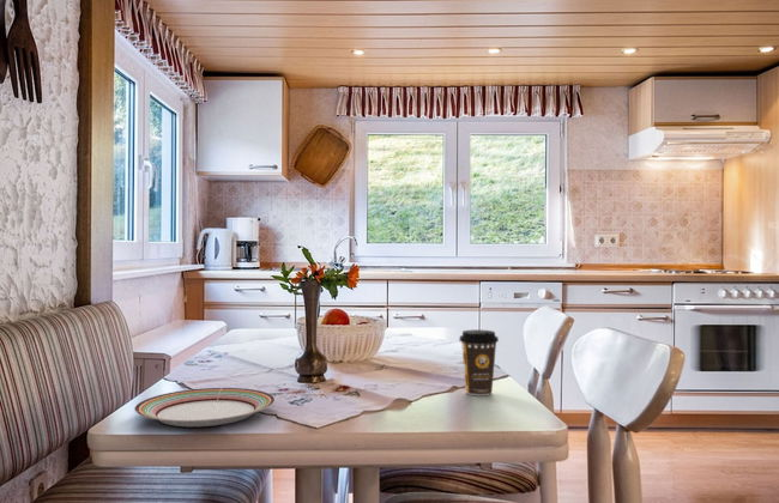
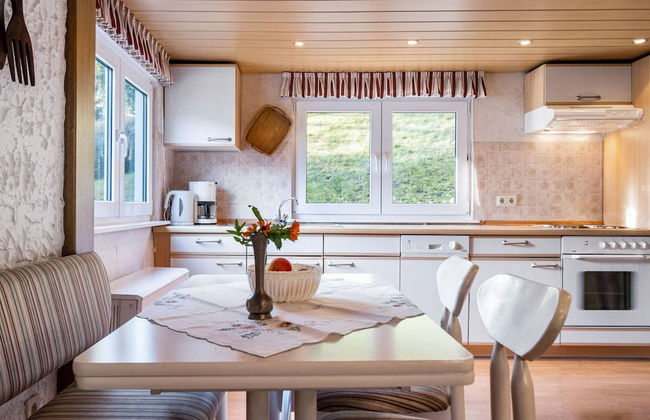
- plate (206, 407)
- coffee cup (478, 362)
